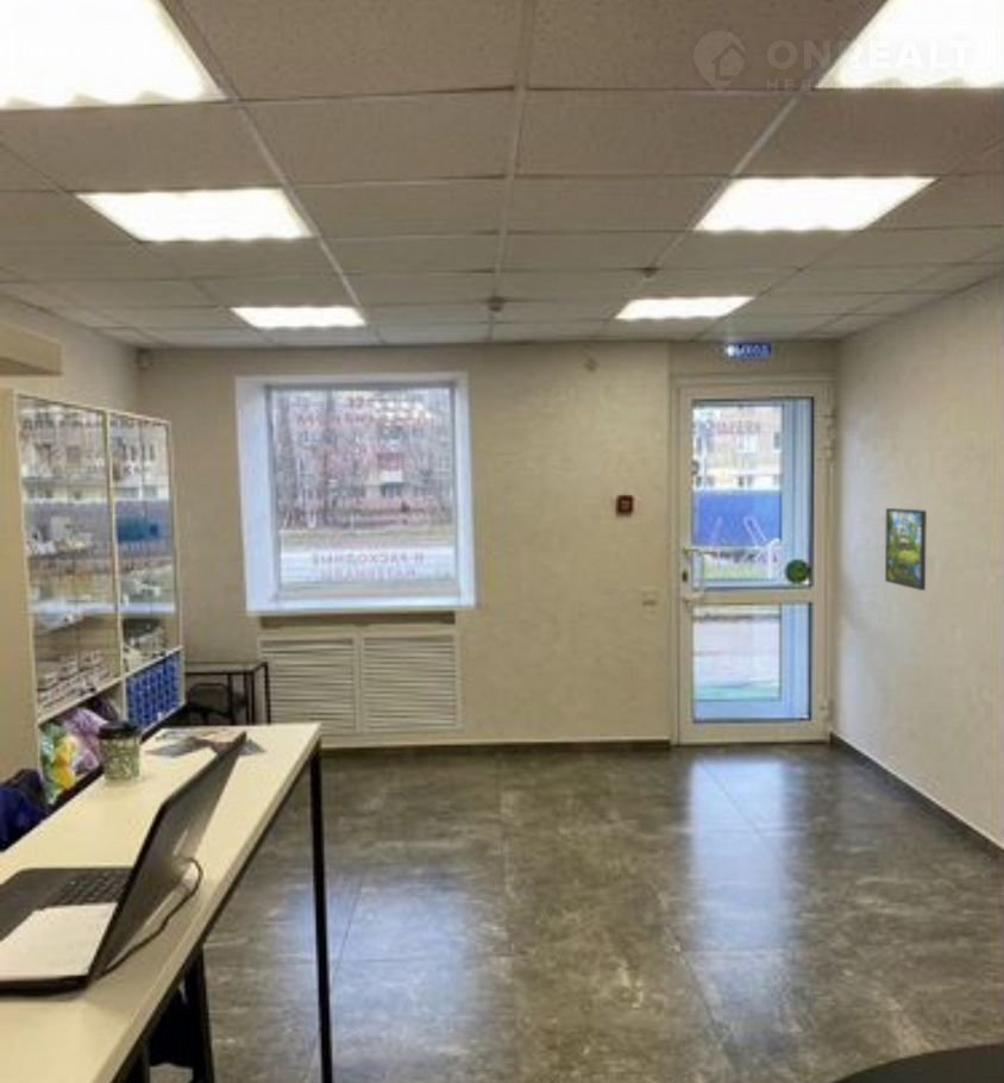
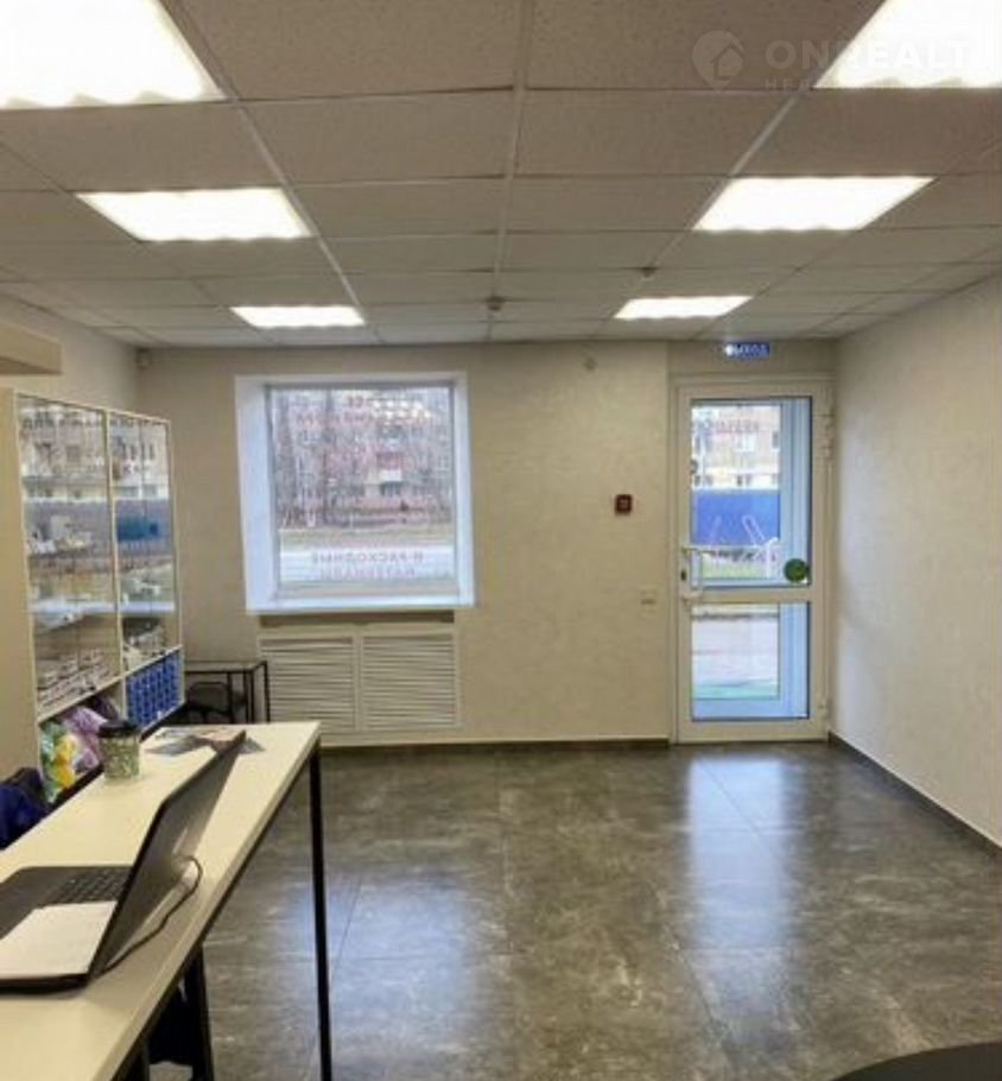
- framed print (904, 547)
